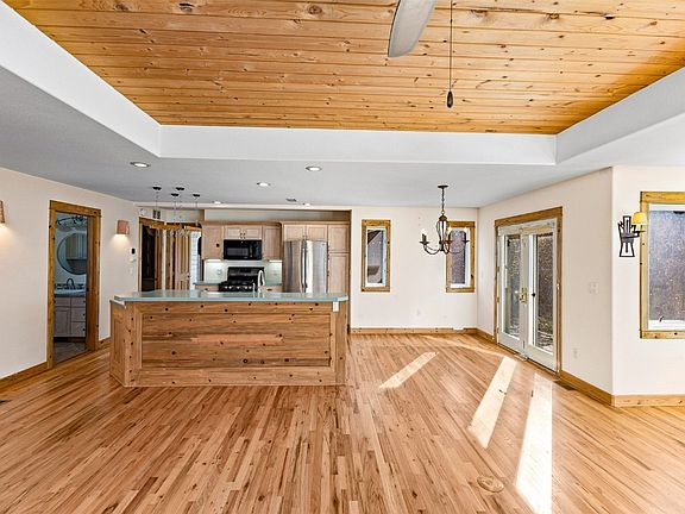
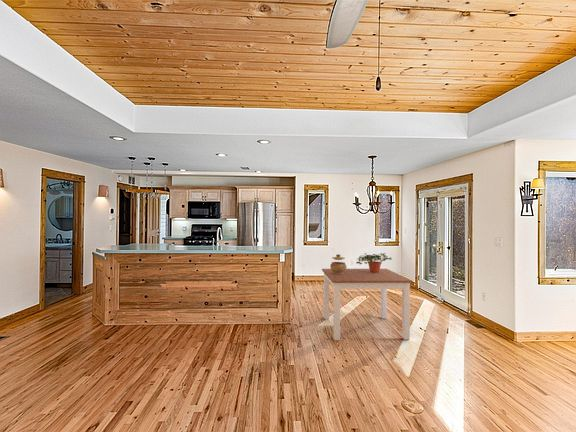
+ ceramic pot (338, 263)
+ potted plant (372, 261)
+ dining table (362, 288)
